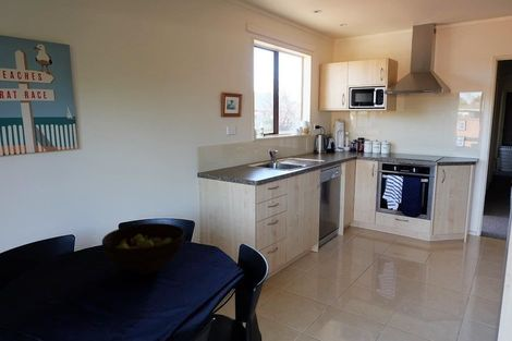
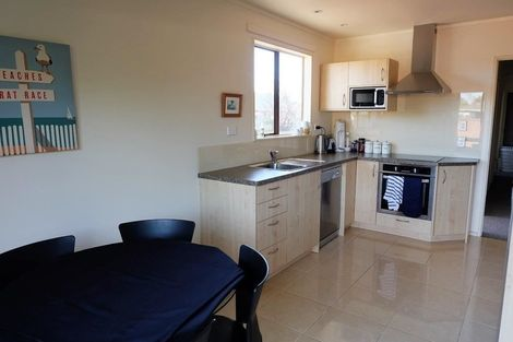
- fruit bowl (145, 252)
